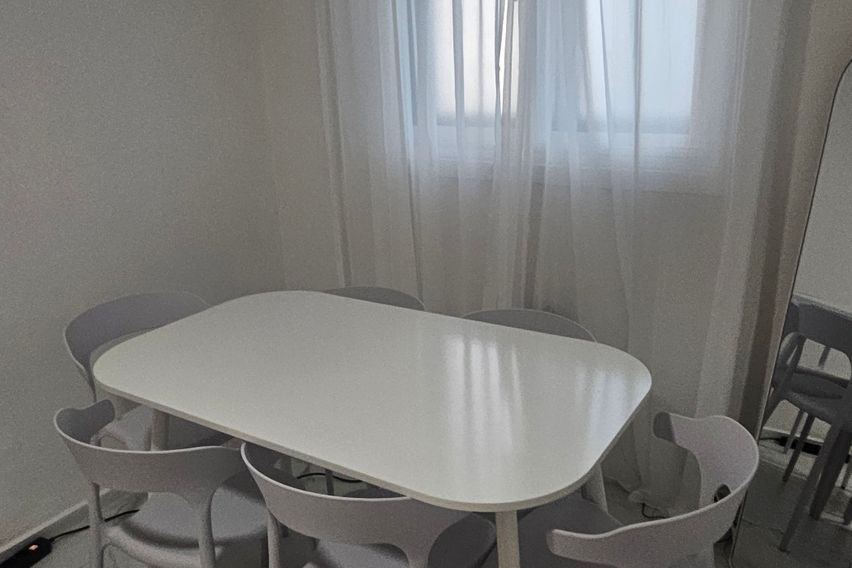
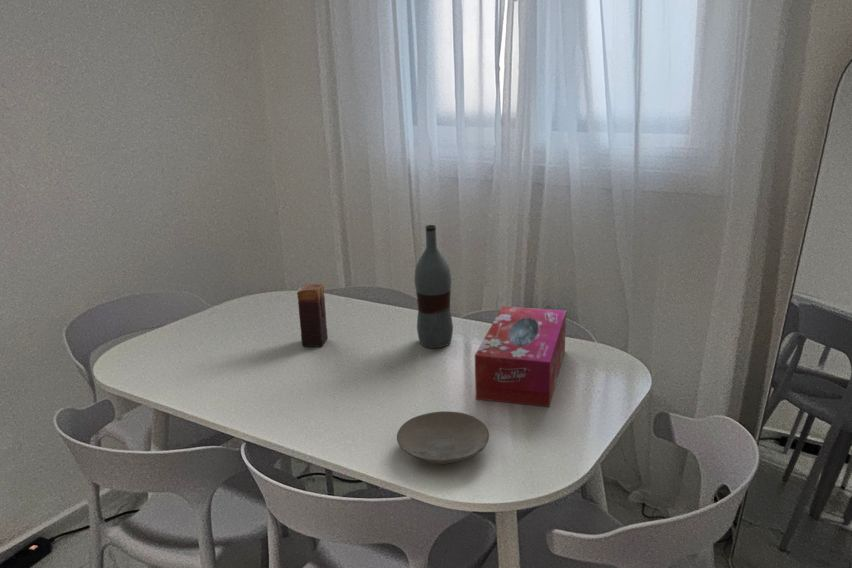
+ bottle (433, 285)
+ plate (443, 440)
+ candle (312, 314)
+ tissue box (523, 352)
